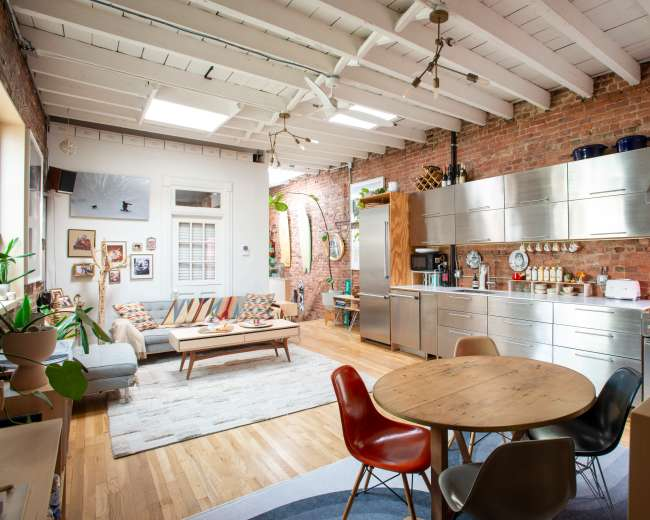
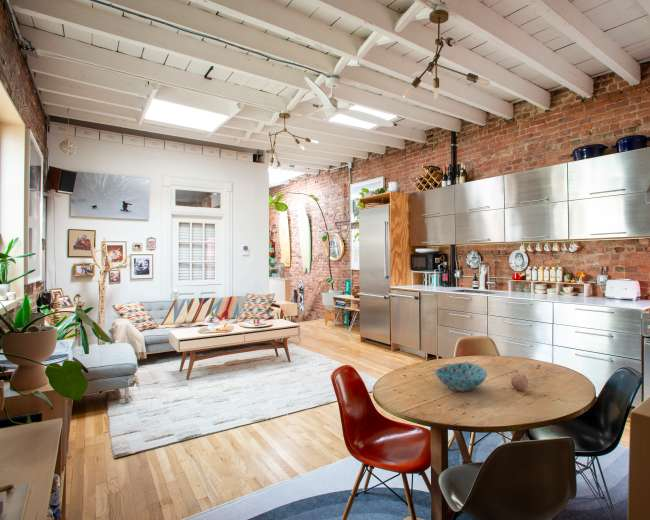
+ fruit (519, 382)
+ bowl (460, 378)
